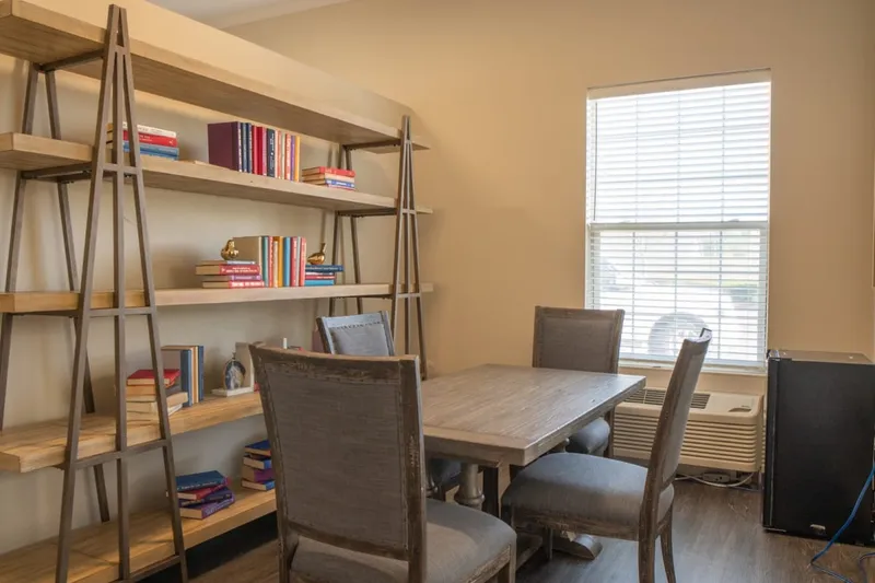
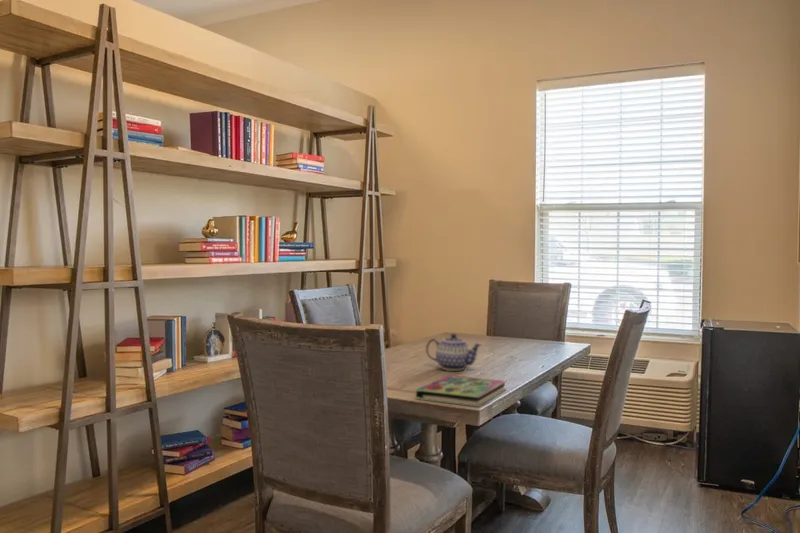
+ teapot (453, 351)
+ book (462, 389)
